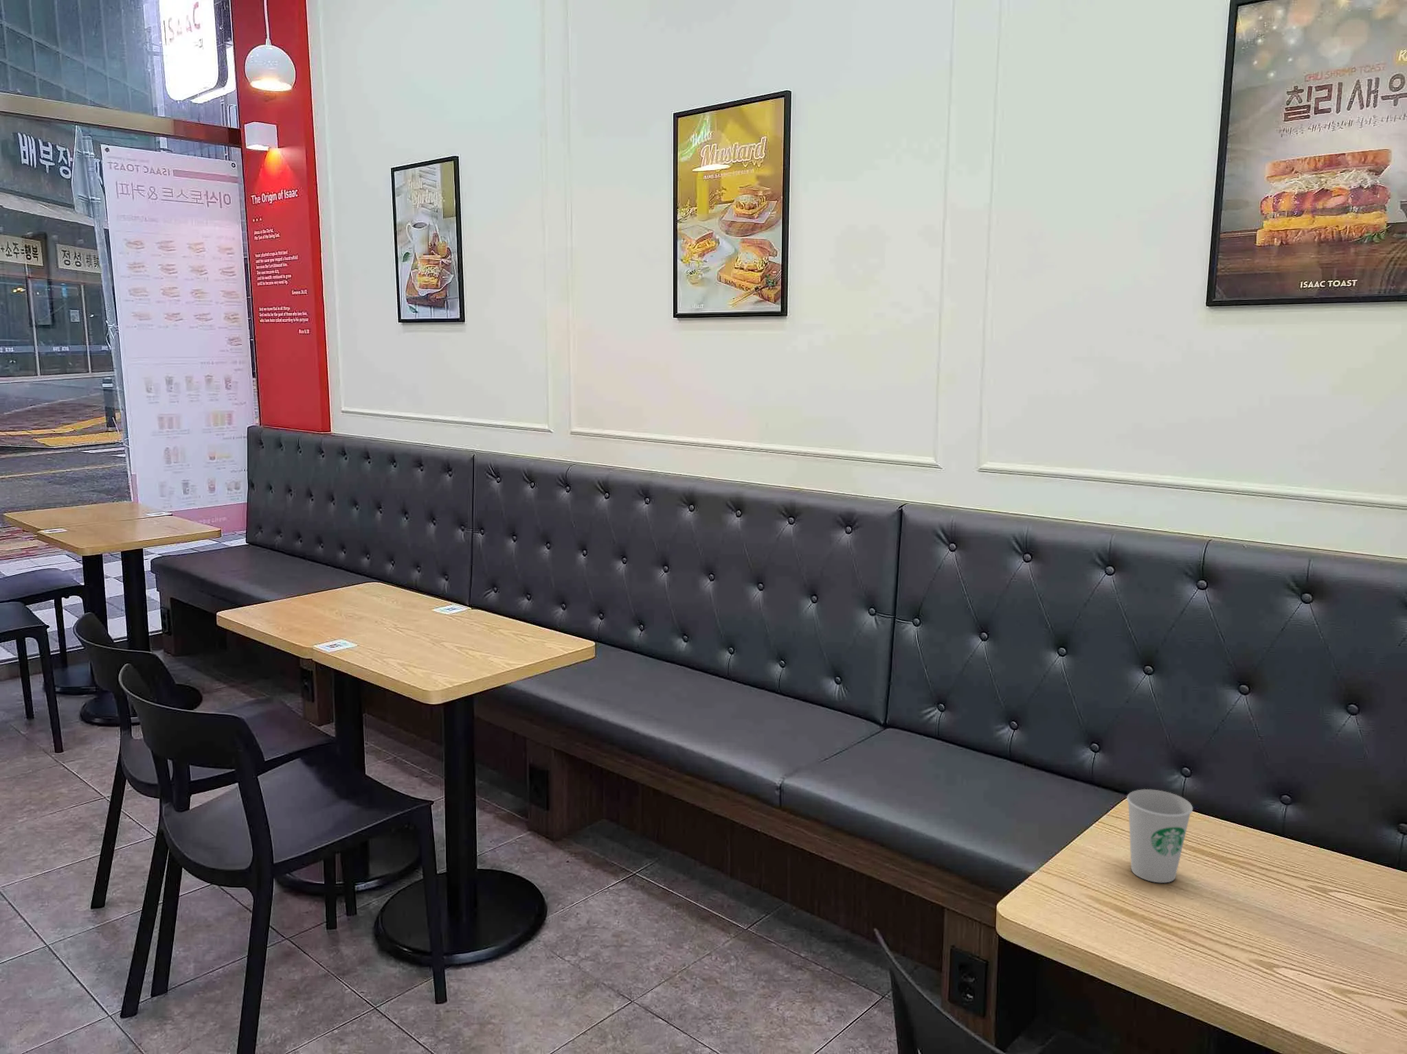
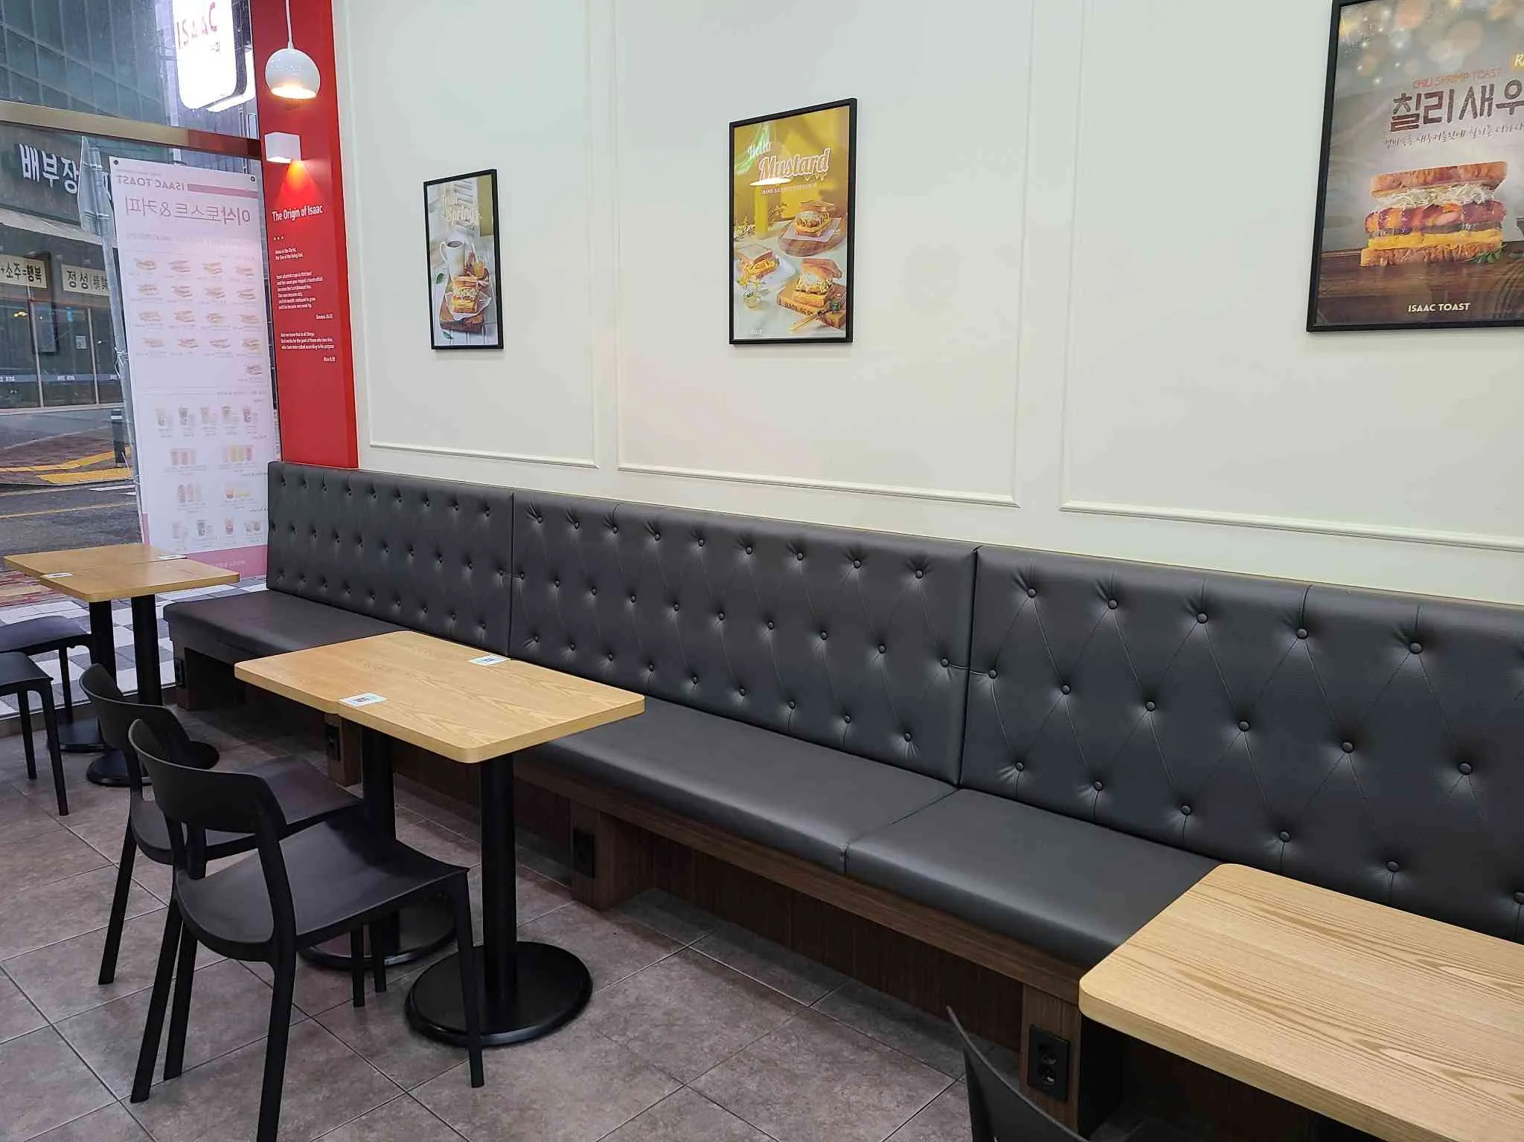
- paper cup (1157, 837)
